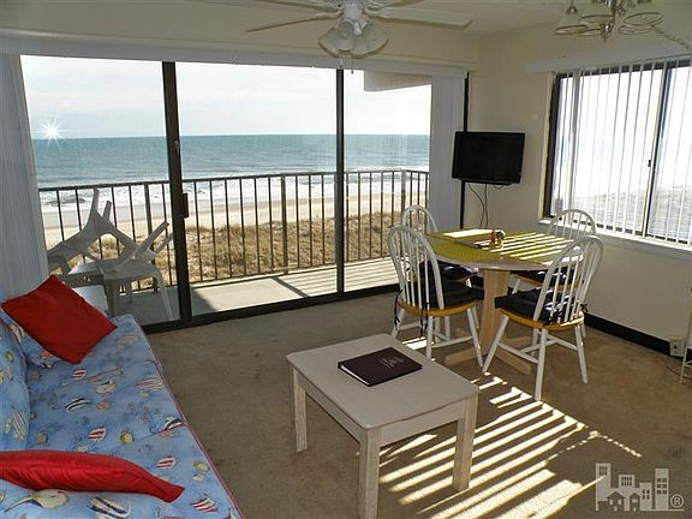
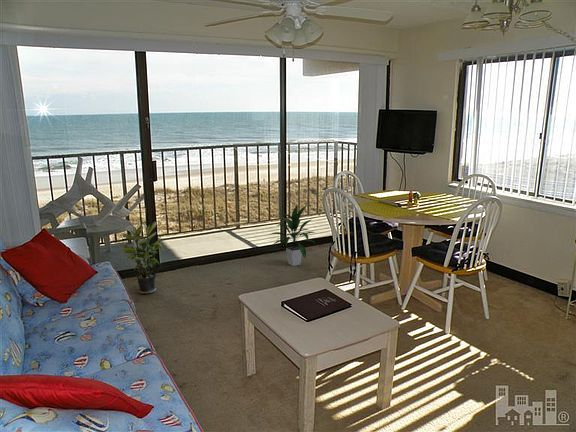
+ potted plant (142, 257)
+ indoor plant (294, 235)
